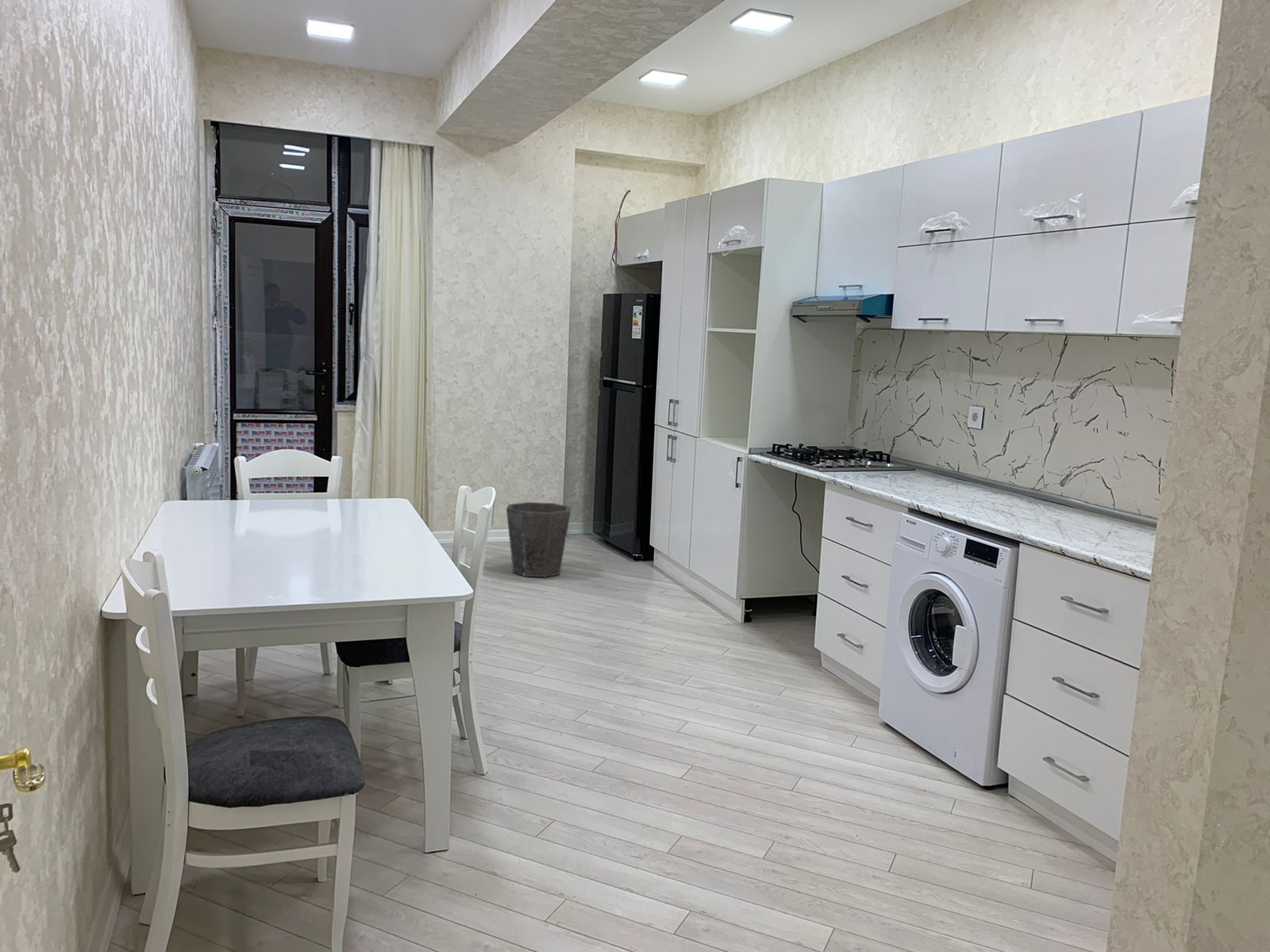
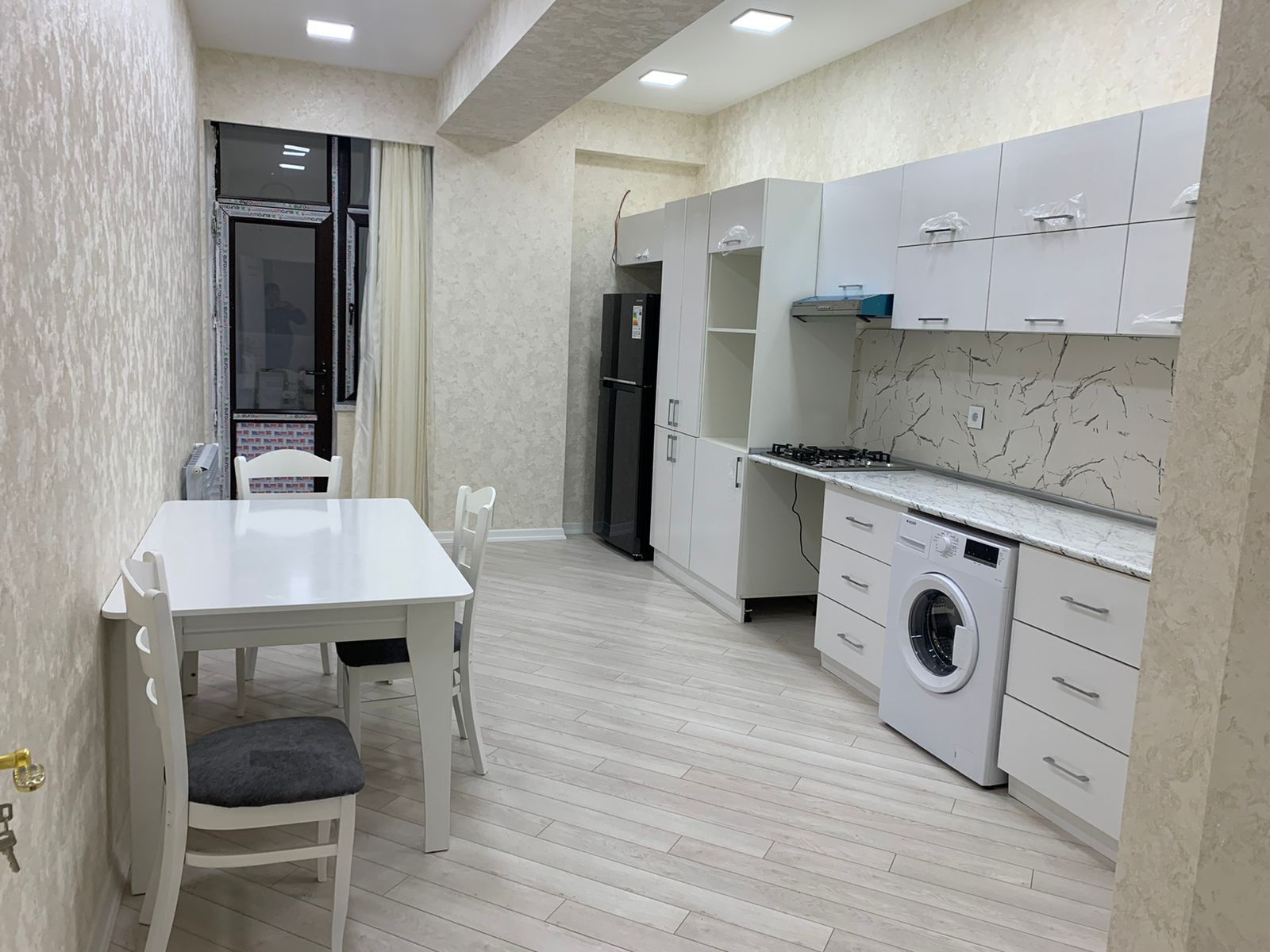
- waste bin (538, 539)
